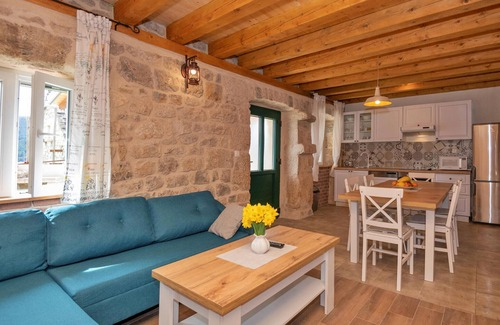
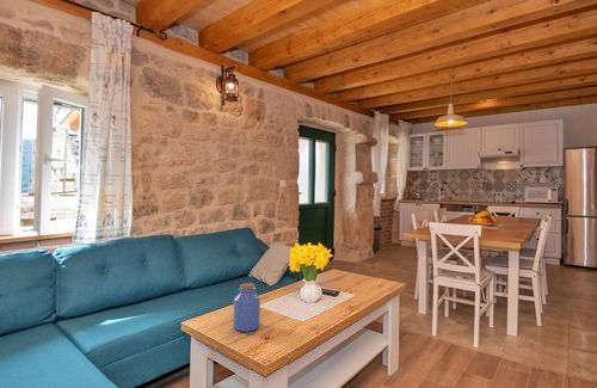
+ jar (246, 306)
